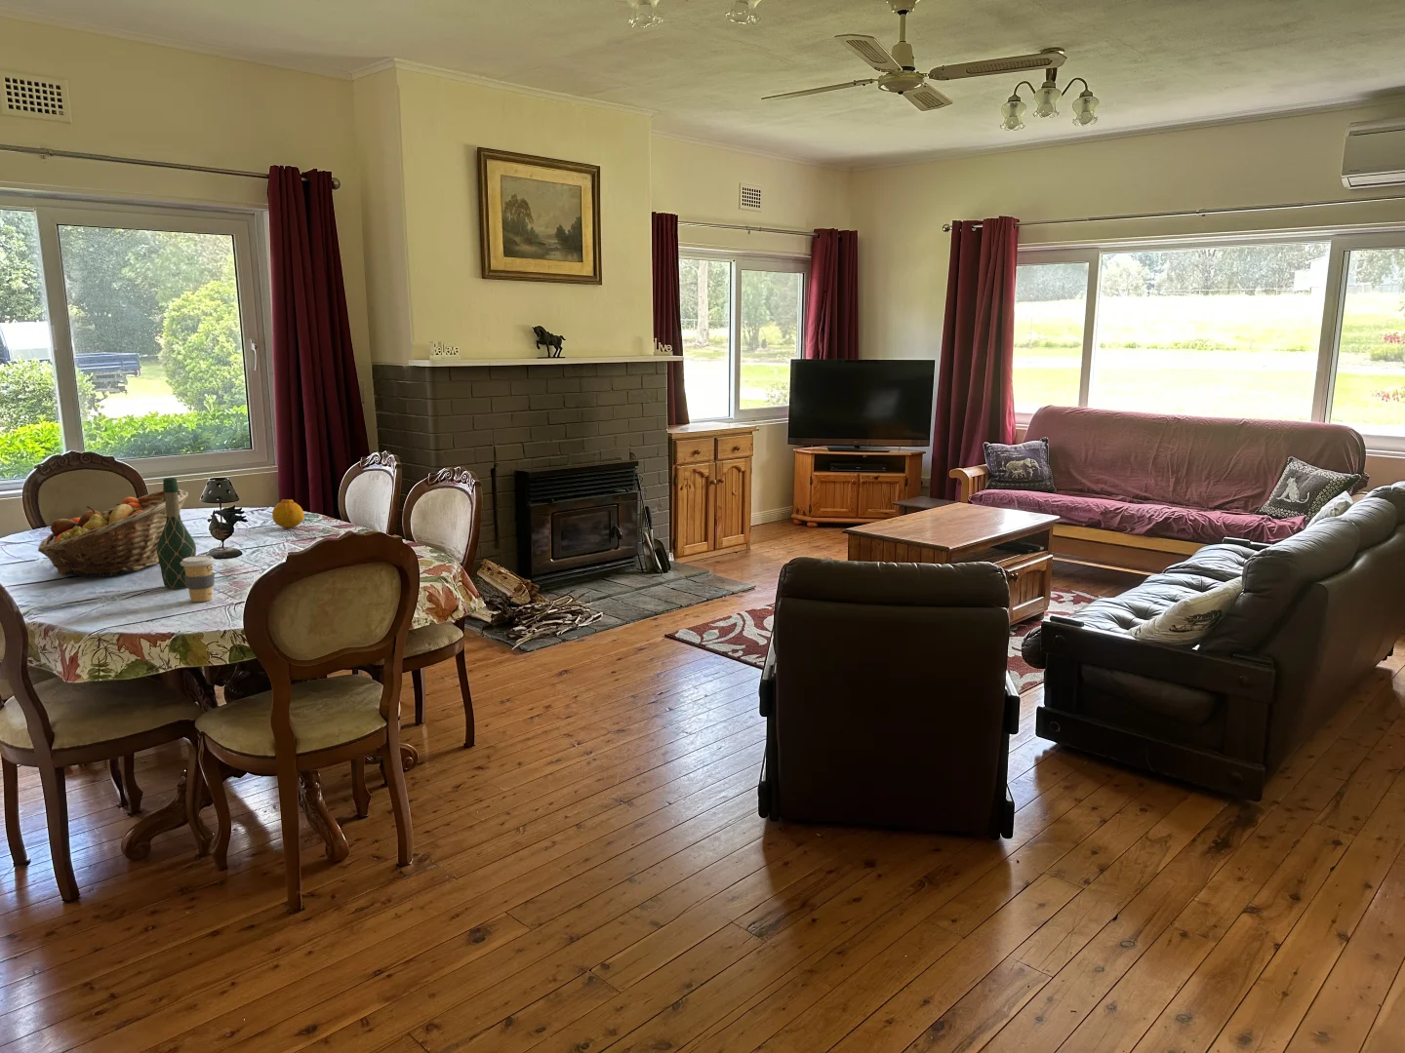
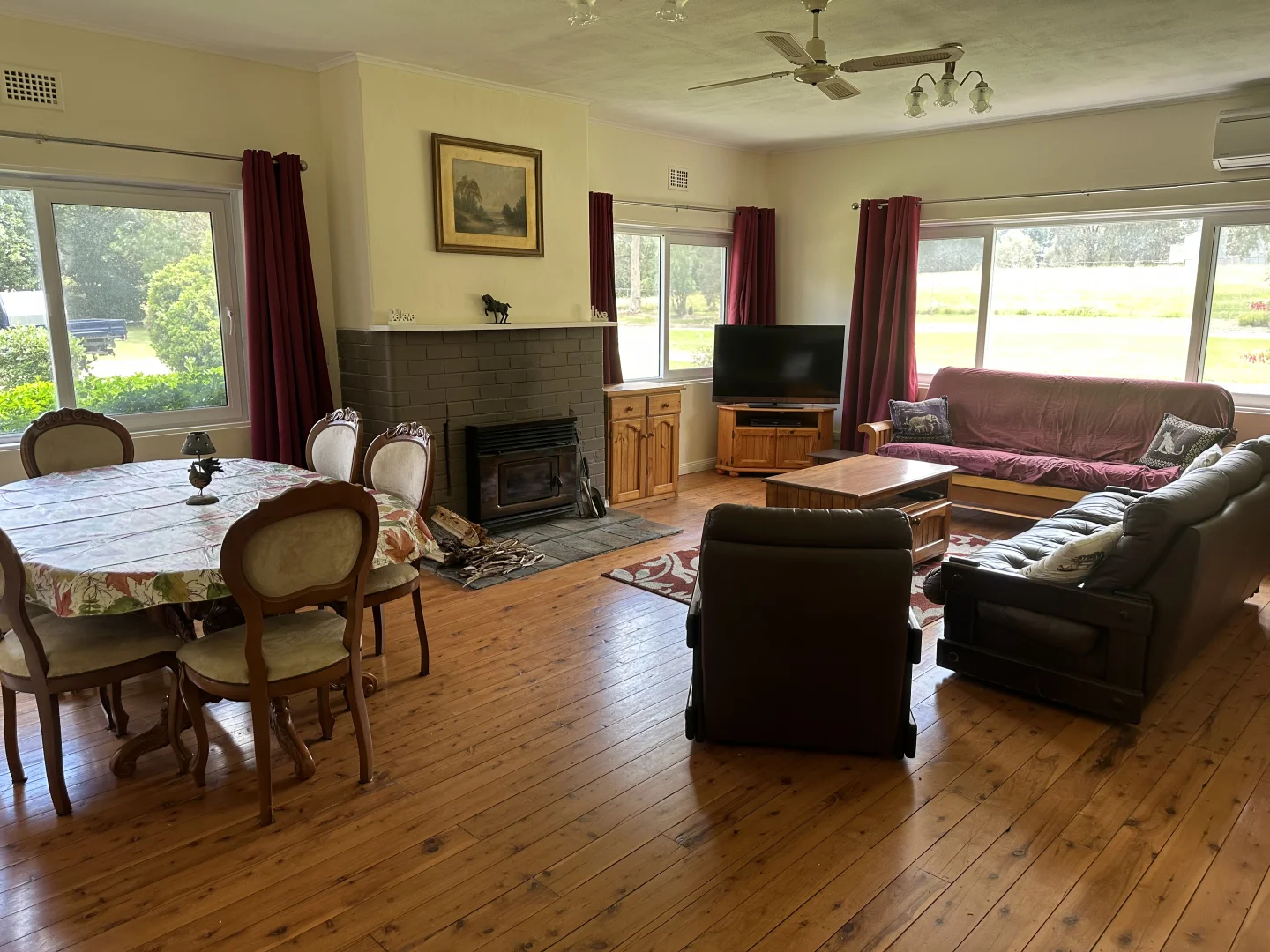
- wine bottle (175, 532)
- fruit basket (116, 530)
- coffee cup (199, 578)
- fruit (288, 513)
